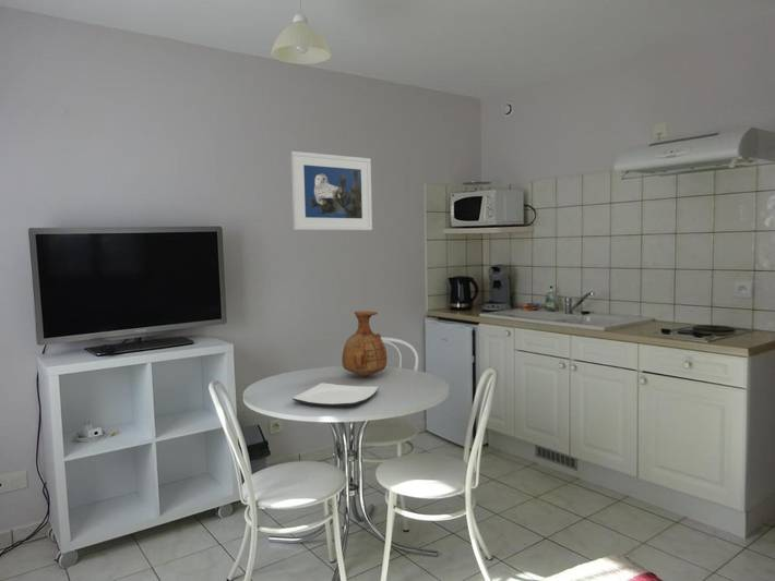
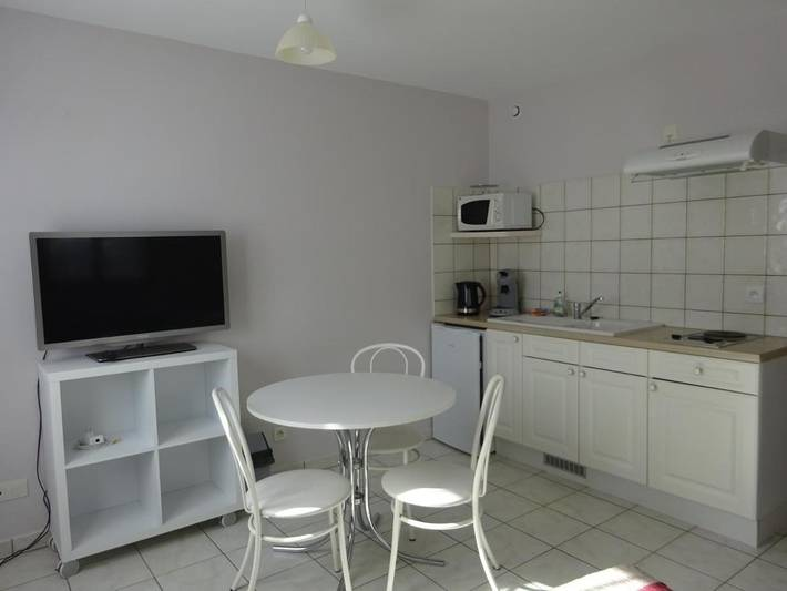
- plate (336, 395)
- vase (363, 344)
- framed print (333, 192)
